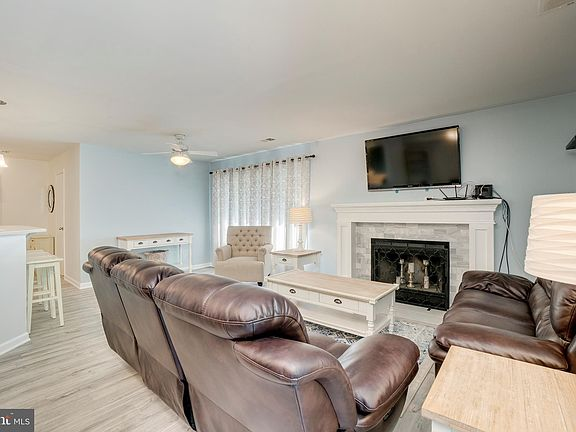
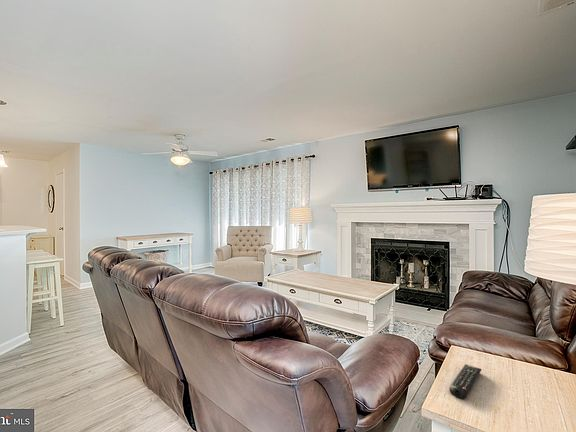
+ remote control (466, 379)
